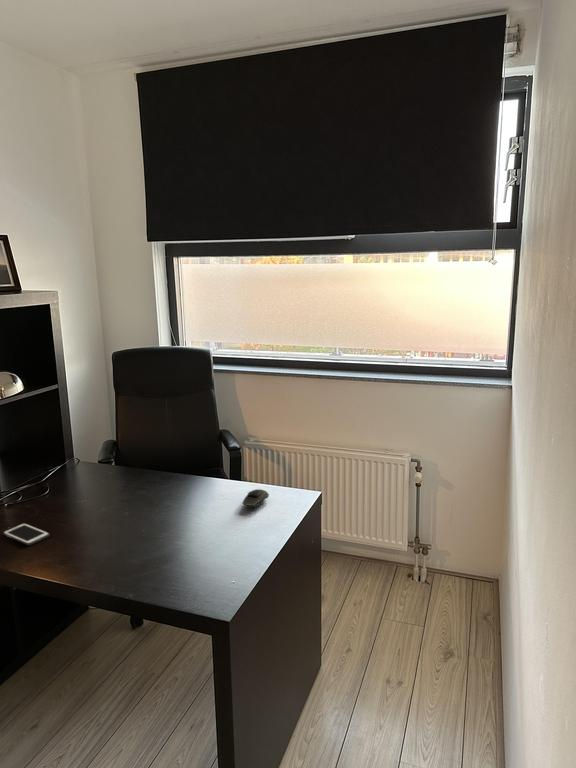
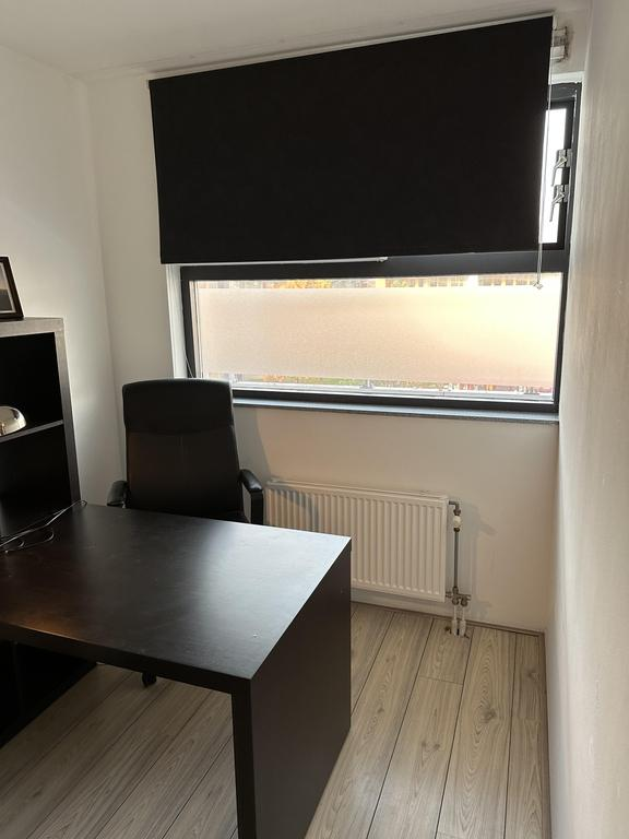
- computer mouse (255, 497)
- cell phone (26, 534)
